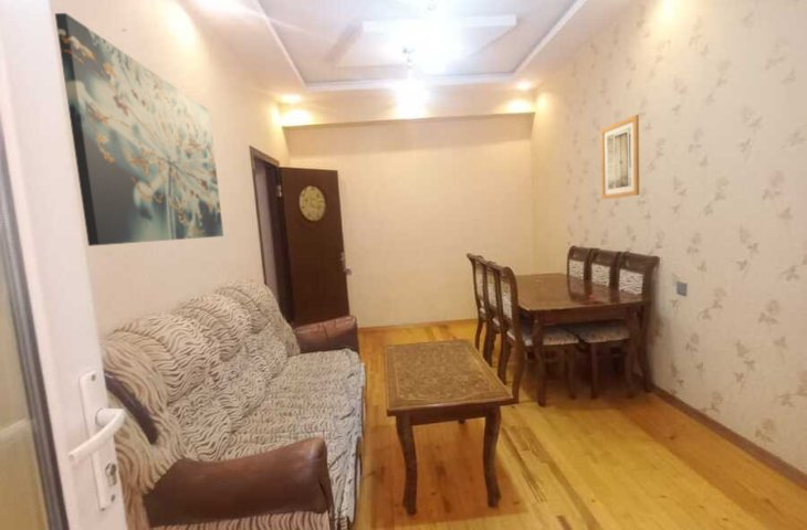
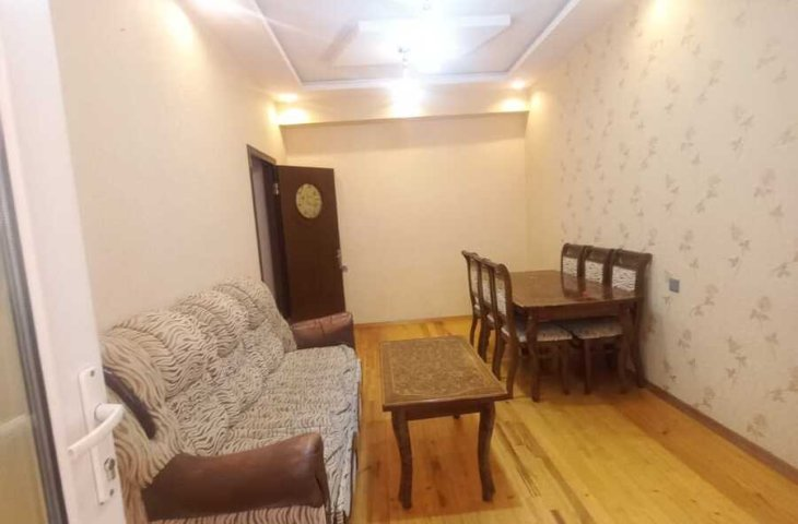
- wall art (618, 160)
- wall art (165, 159)
